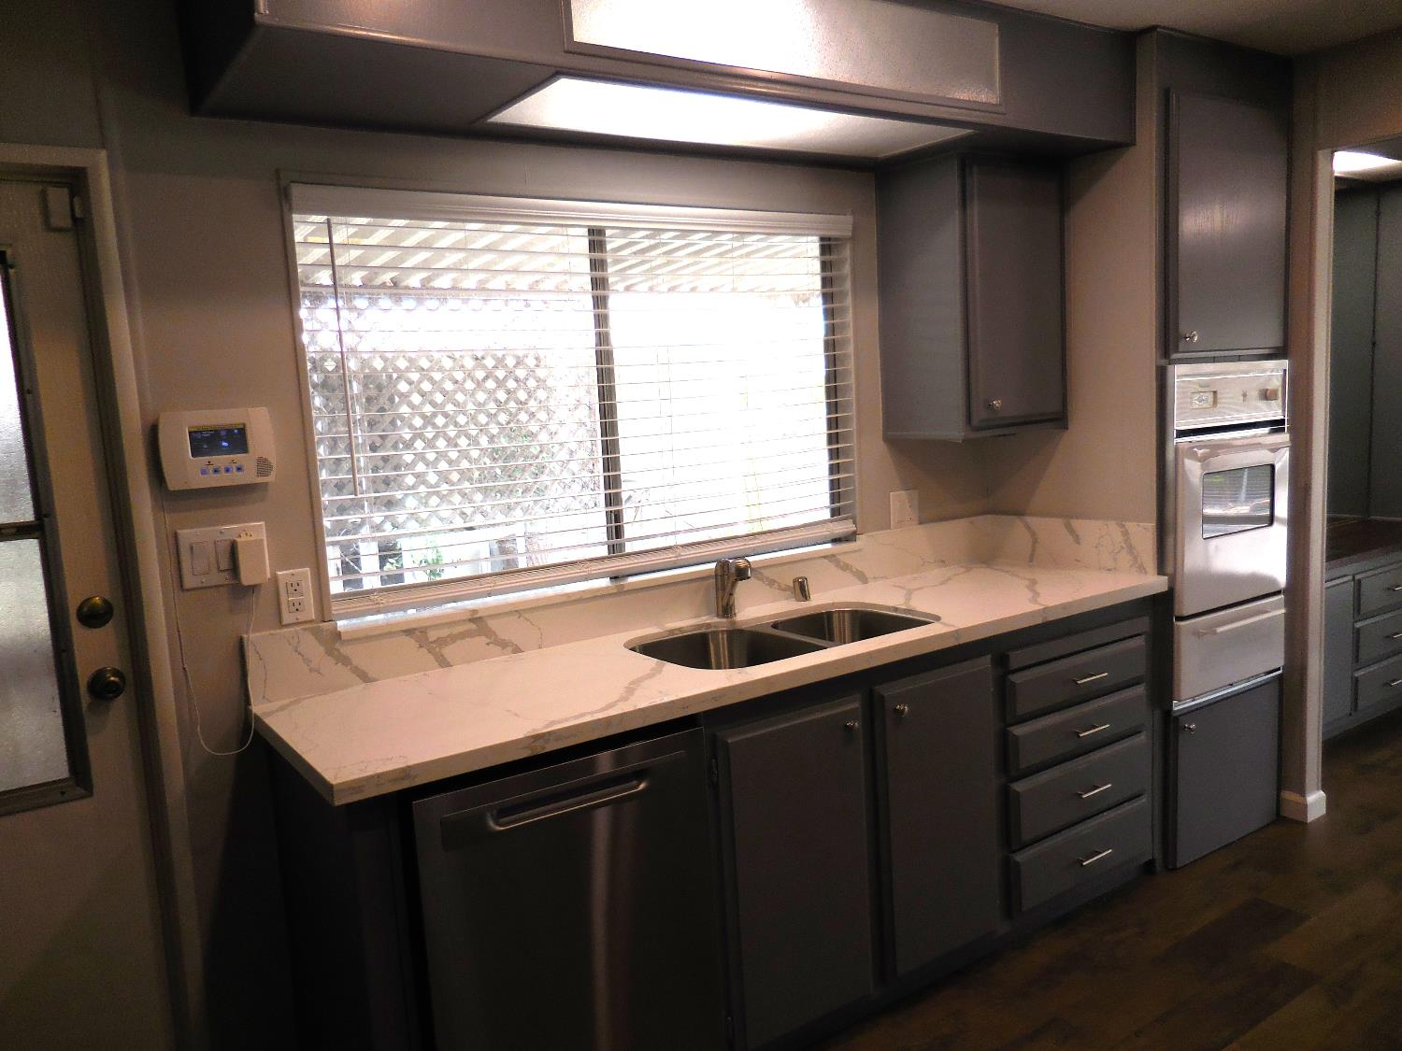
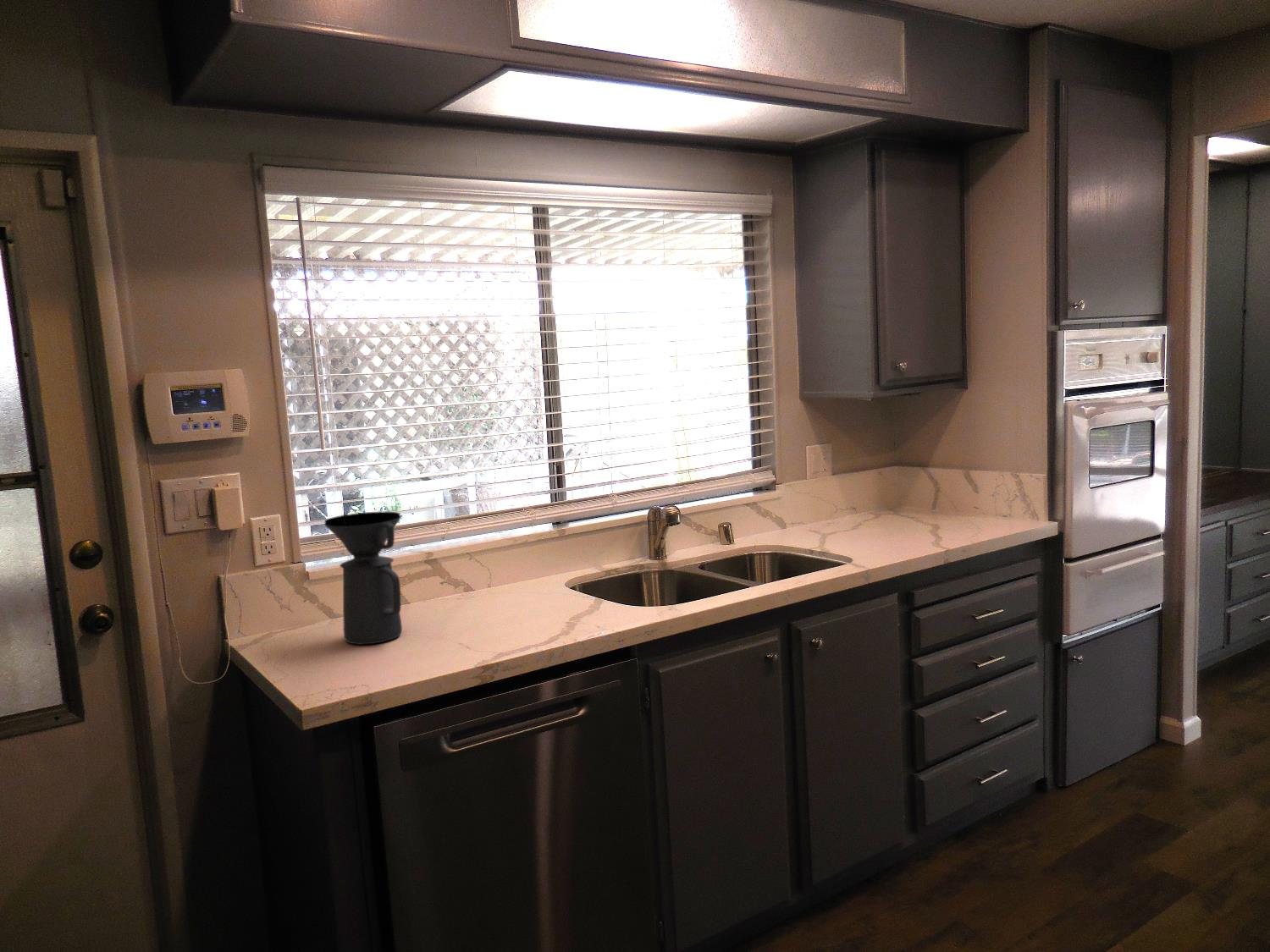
+ coffee maker (367, 577)
